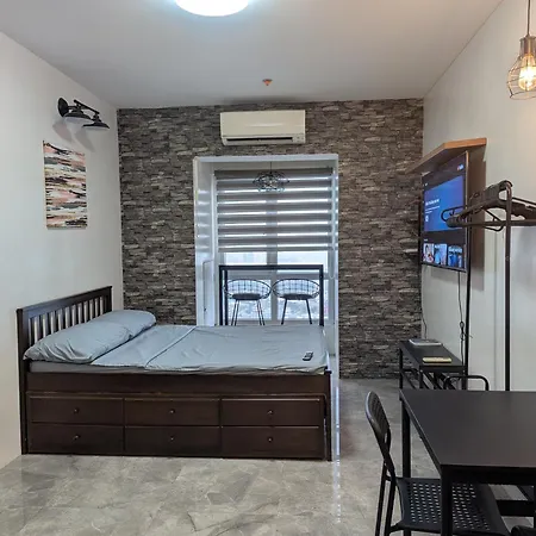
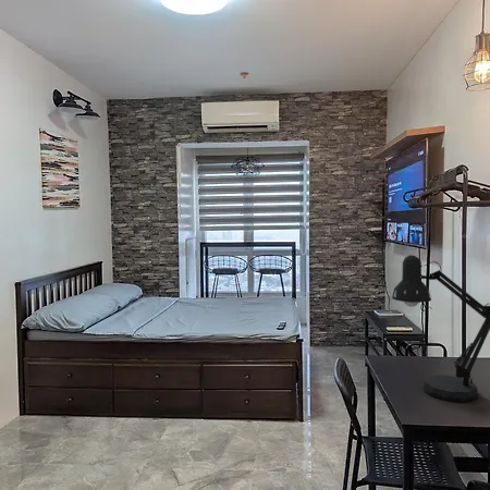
+ desk lamp (429, 301)
